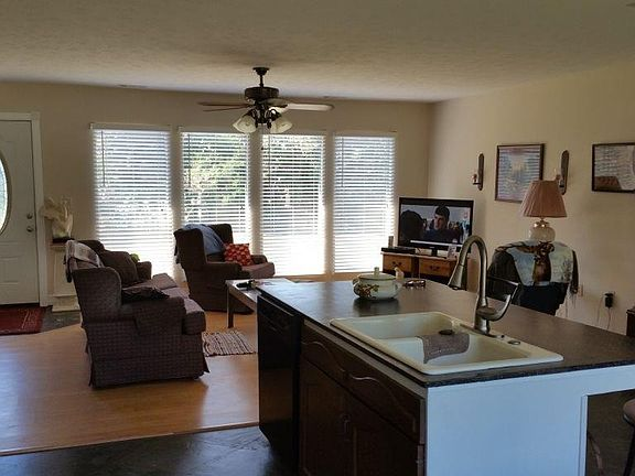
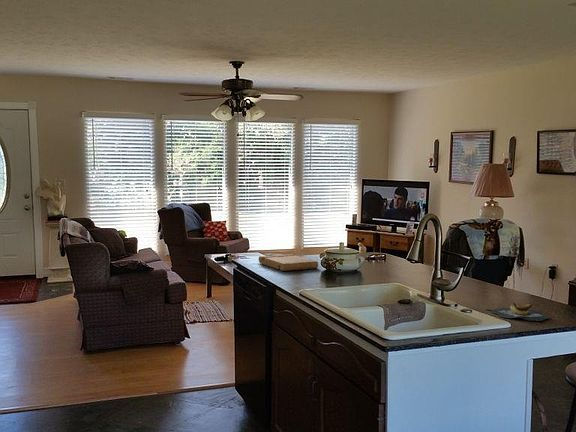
+ cutting board (287, 262)
+ banana bunch (518, 308)
